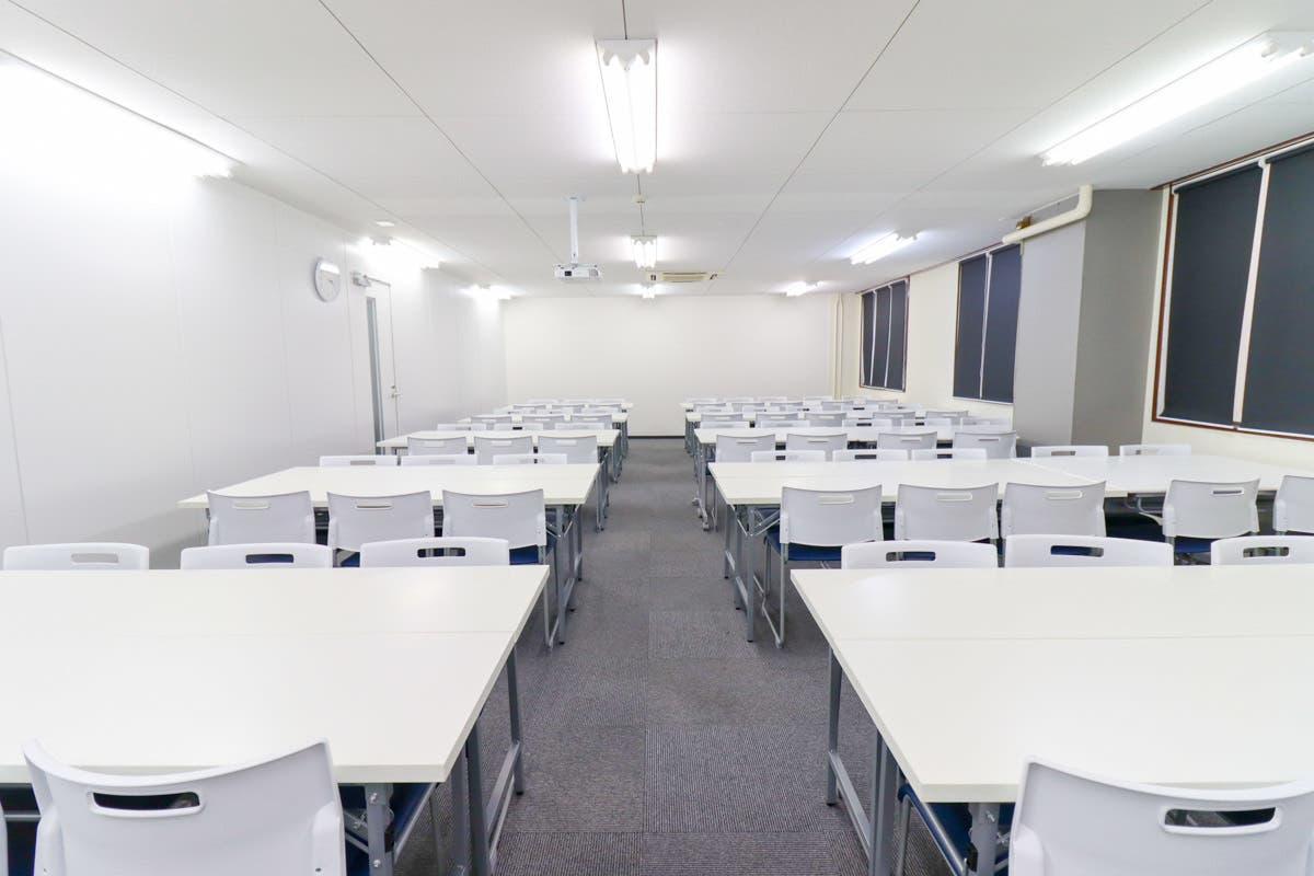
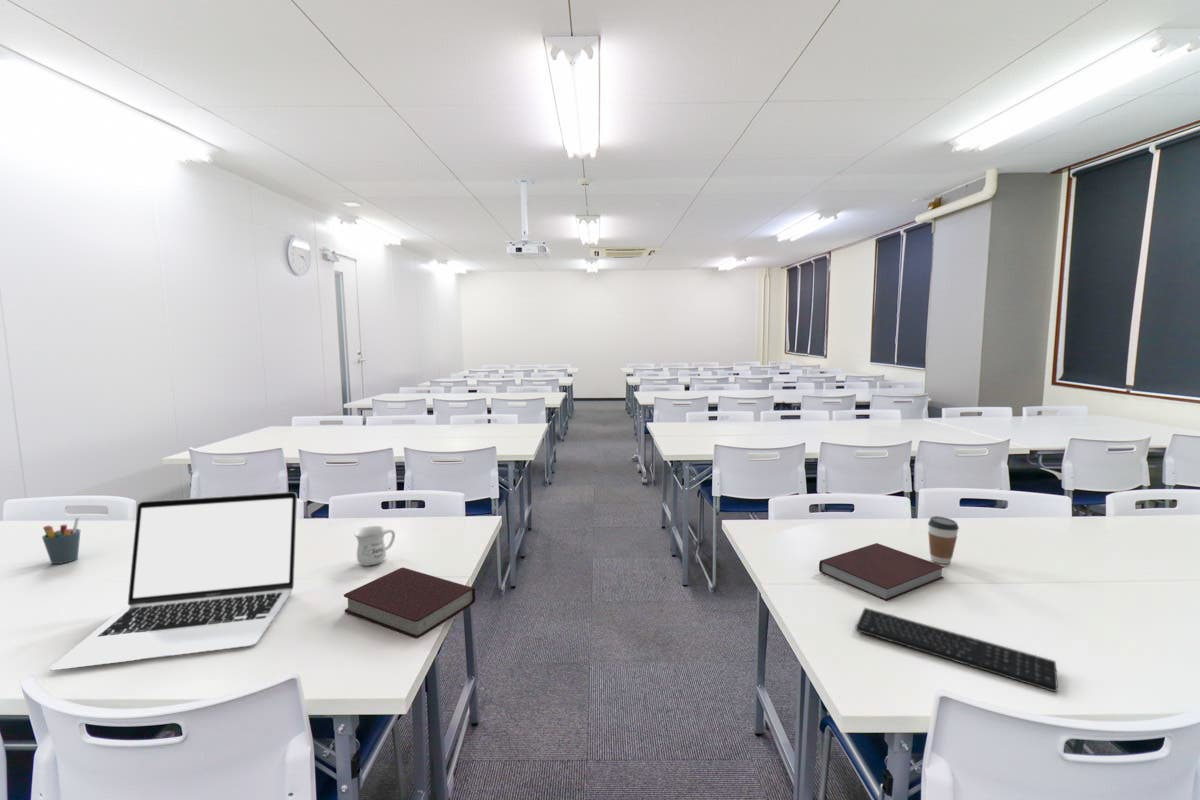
+ book (410, 598)
+ pen holder (61, 539)
+ coffee cup (942, 540)
+ laptop (191, 568)
+ keyboard (948, 645)
+ mug (376, 544)
+ notebook (880, 569)
